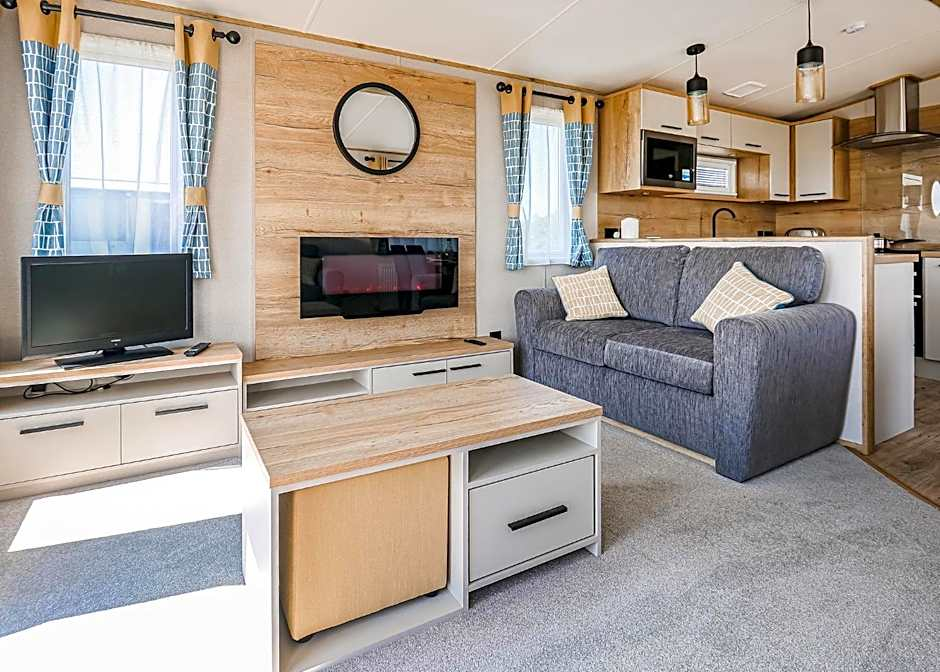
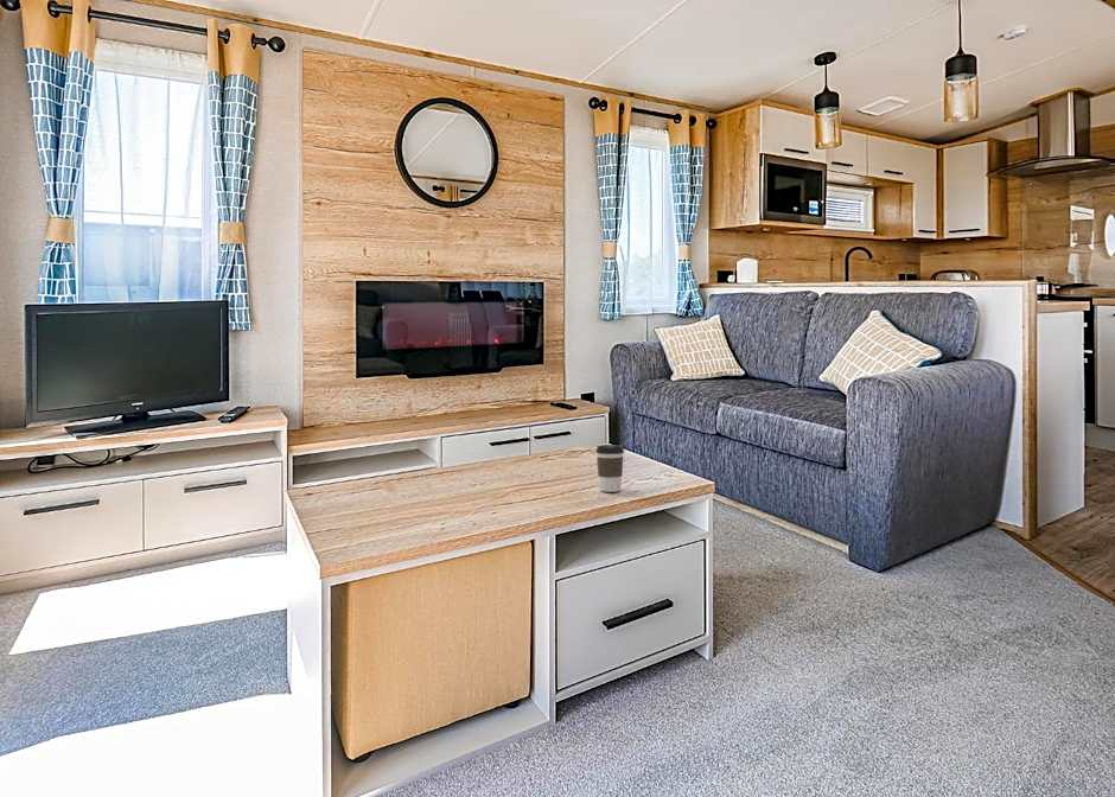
+ coffee cup (610, 467)
